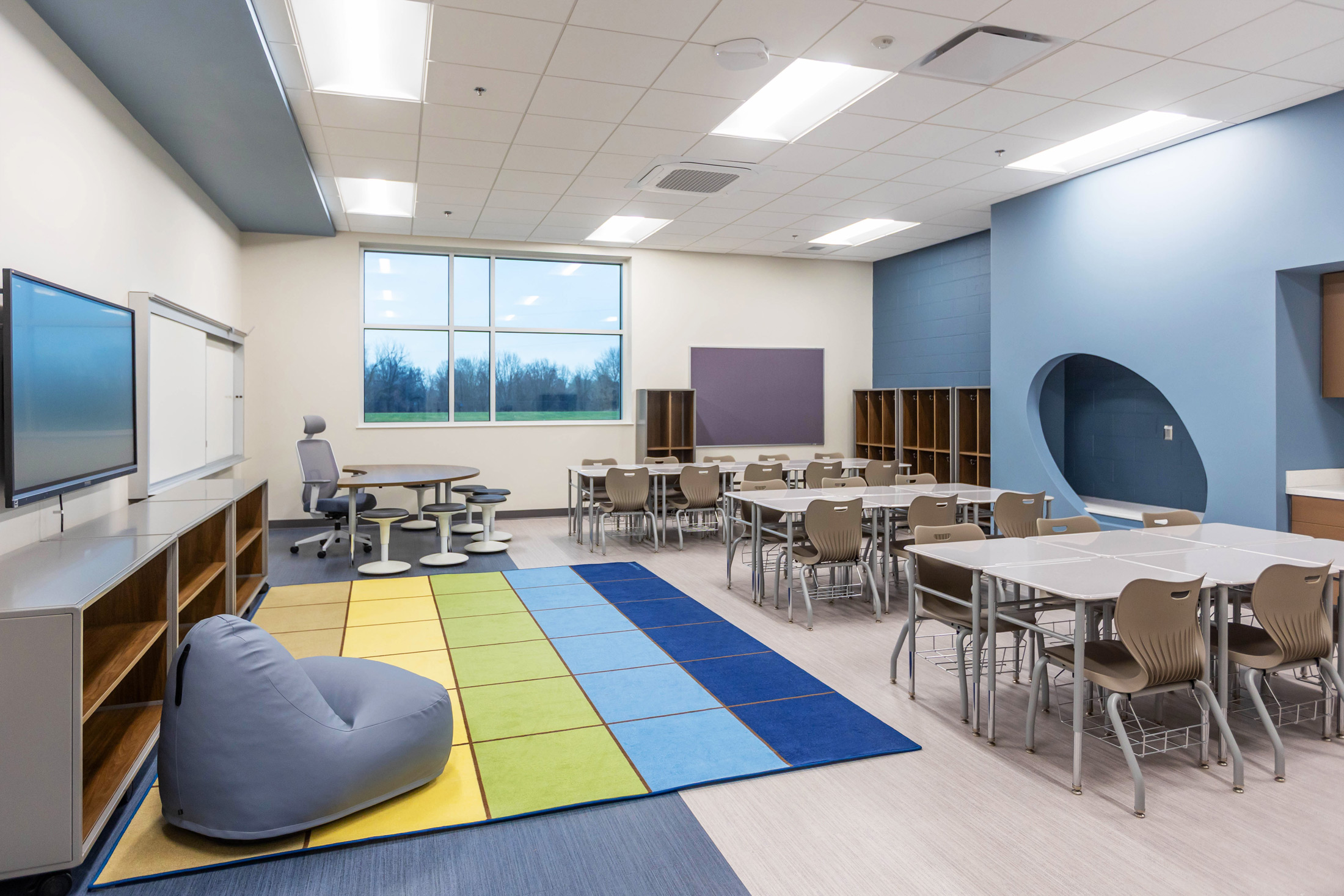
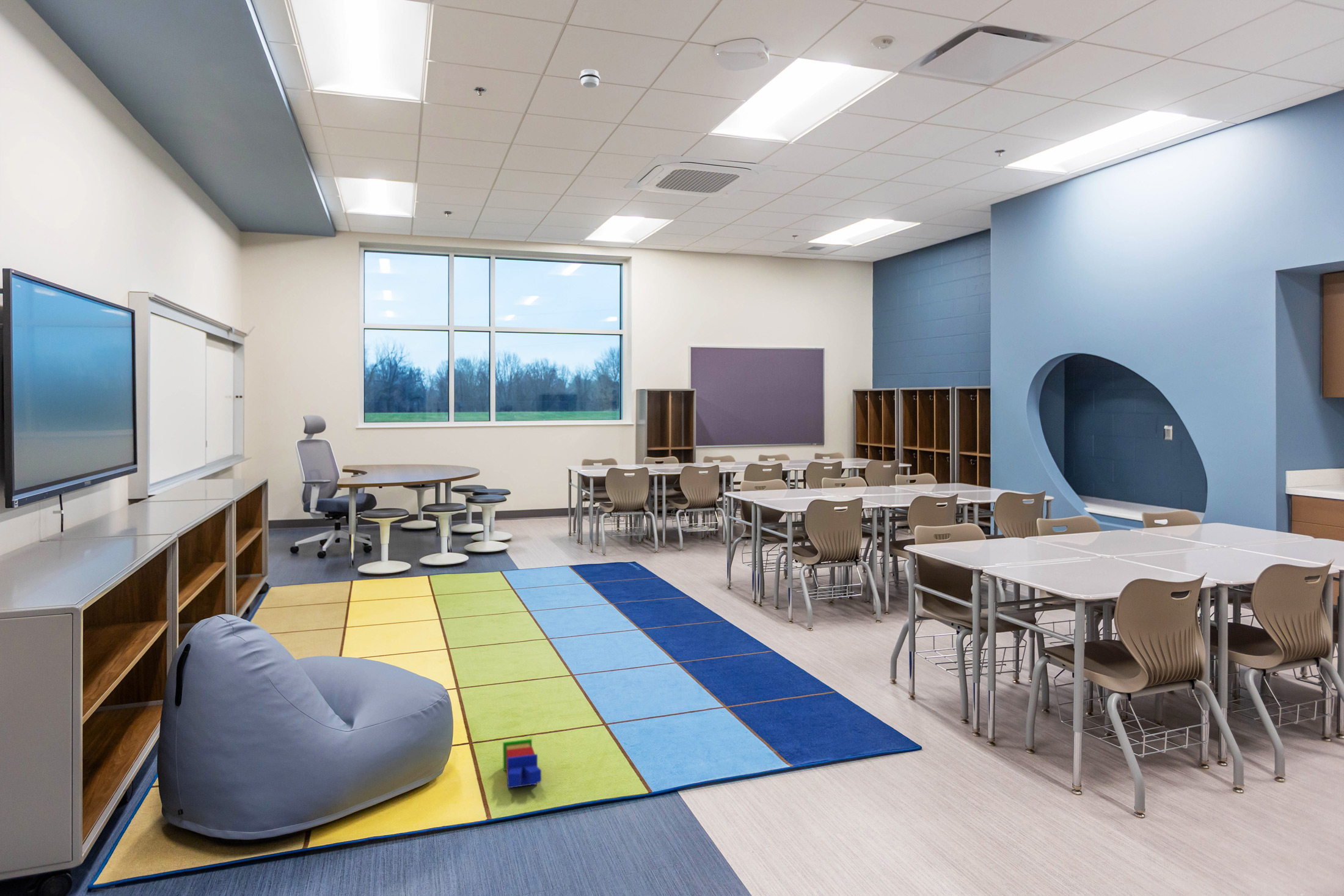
+ stacking toy (520, 765)
+ smoke detector (590, 79)
